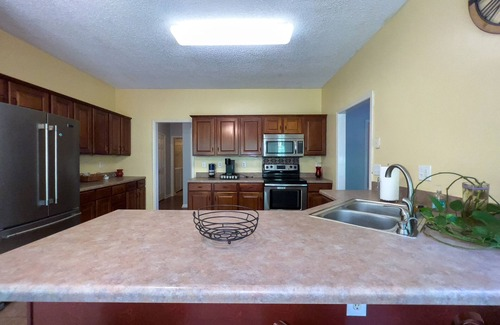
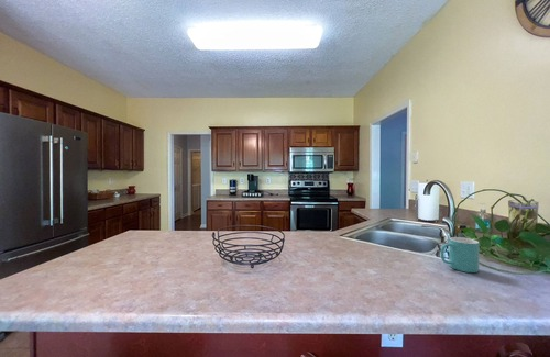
+ mug (458, 254)
